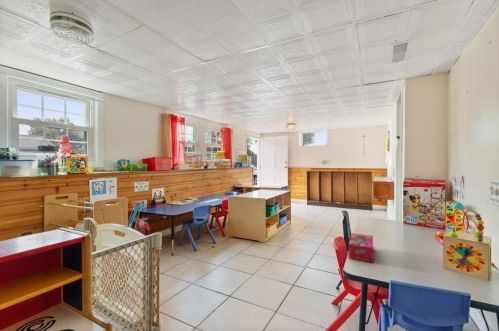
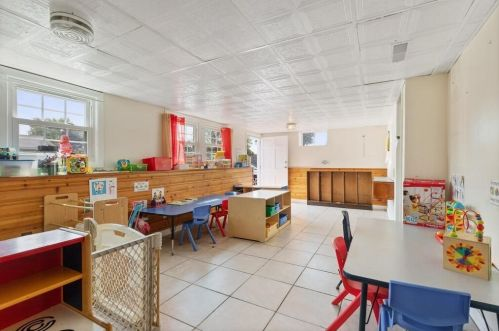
- tissue box (361, 246)
